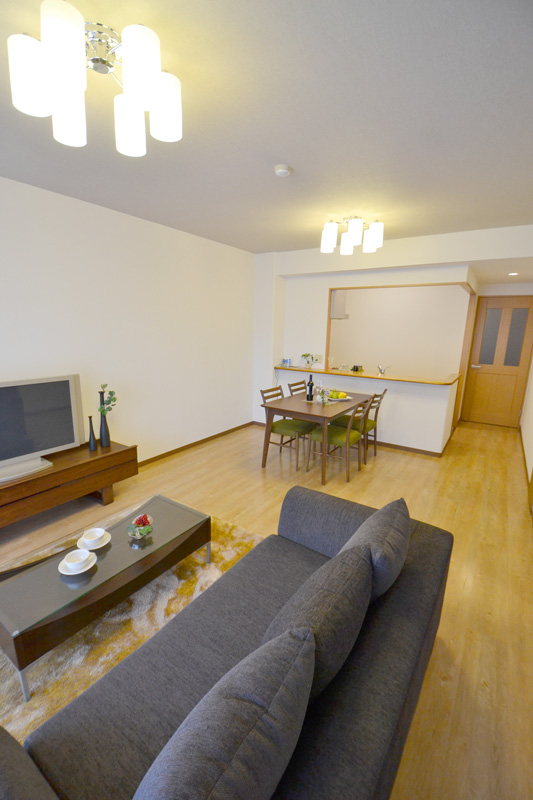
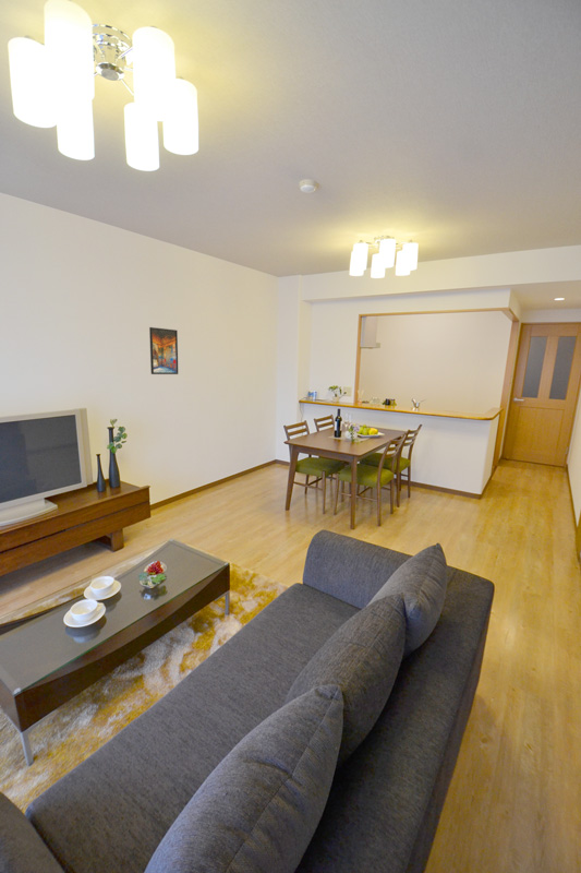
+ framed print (164, 351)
